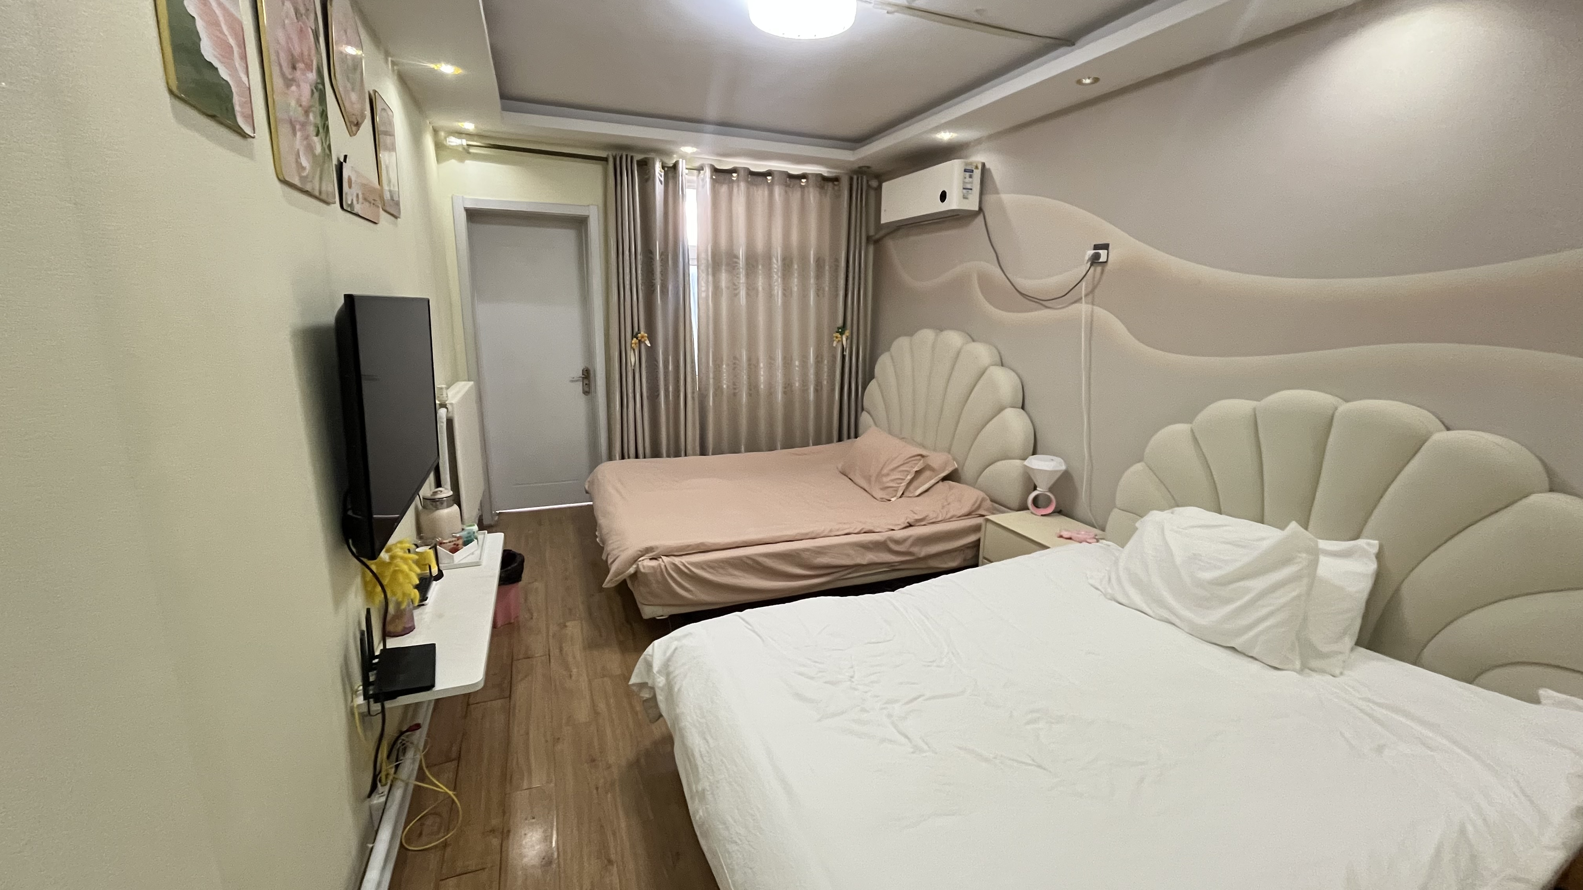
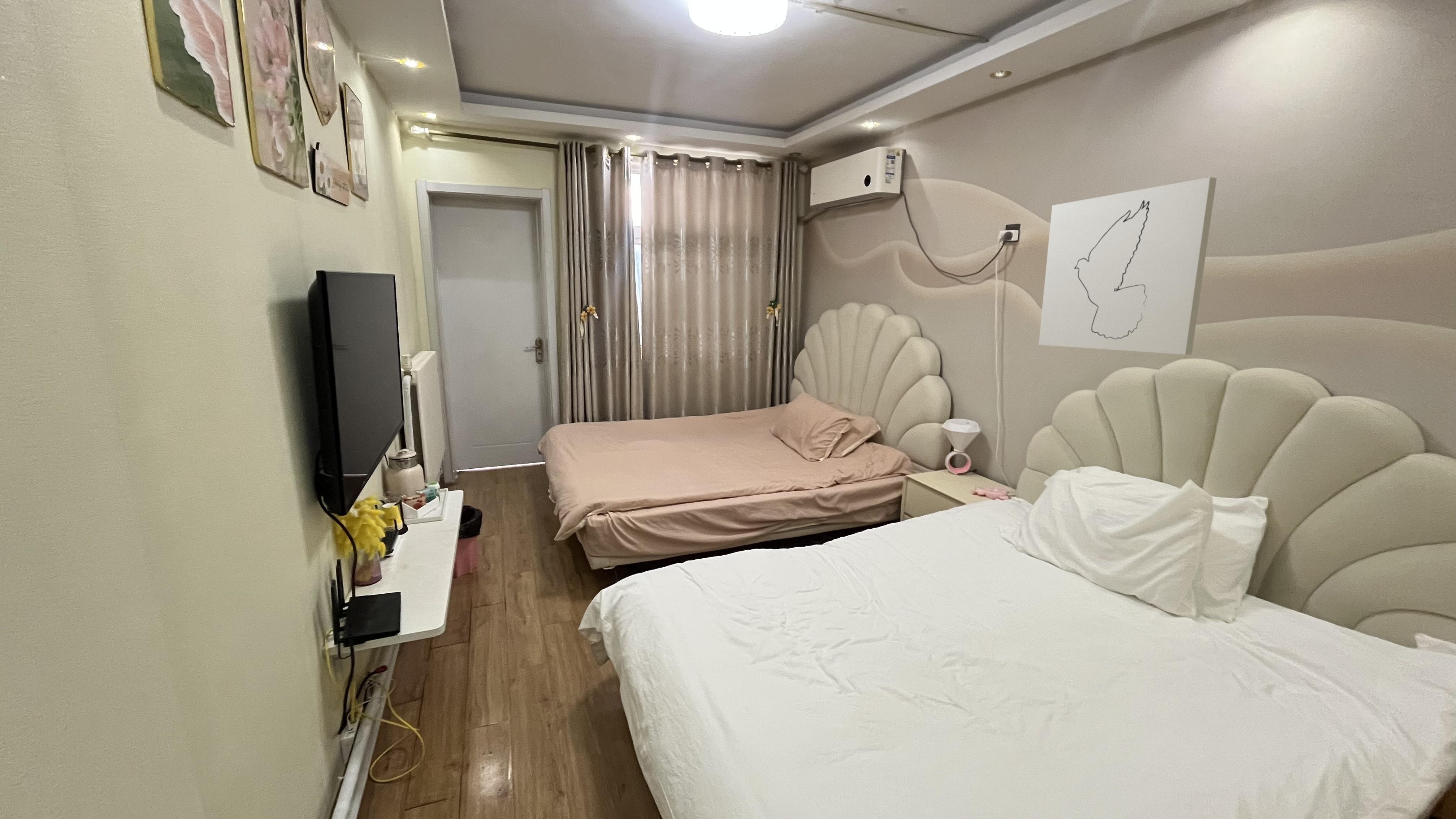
+ wall art (1115, 273)
